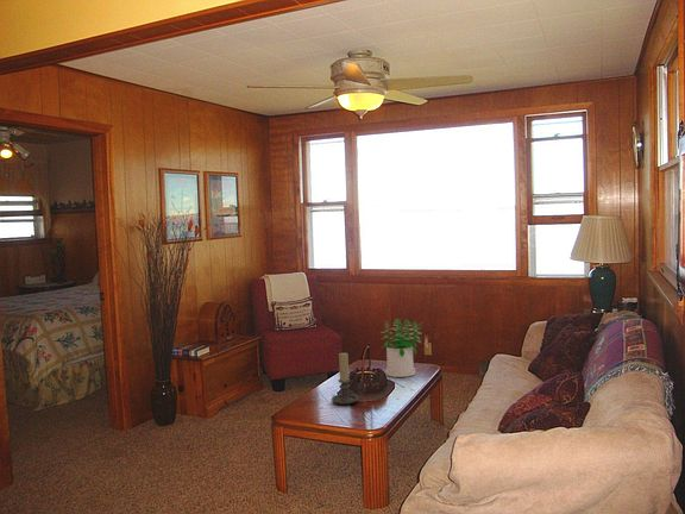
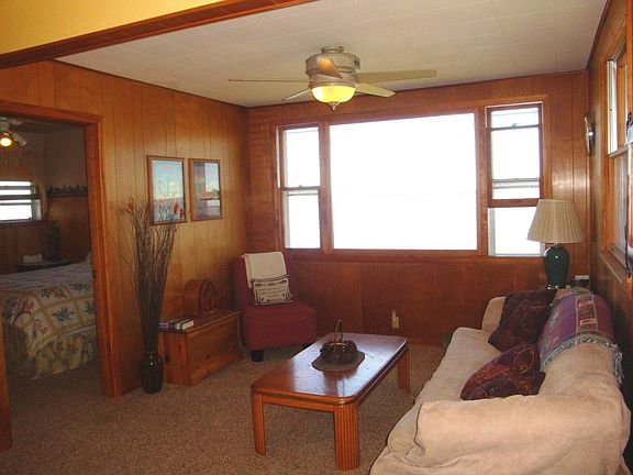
- potted plant (402, 345)
- candle holder (345, 376)
